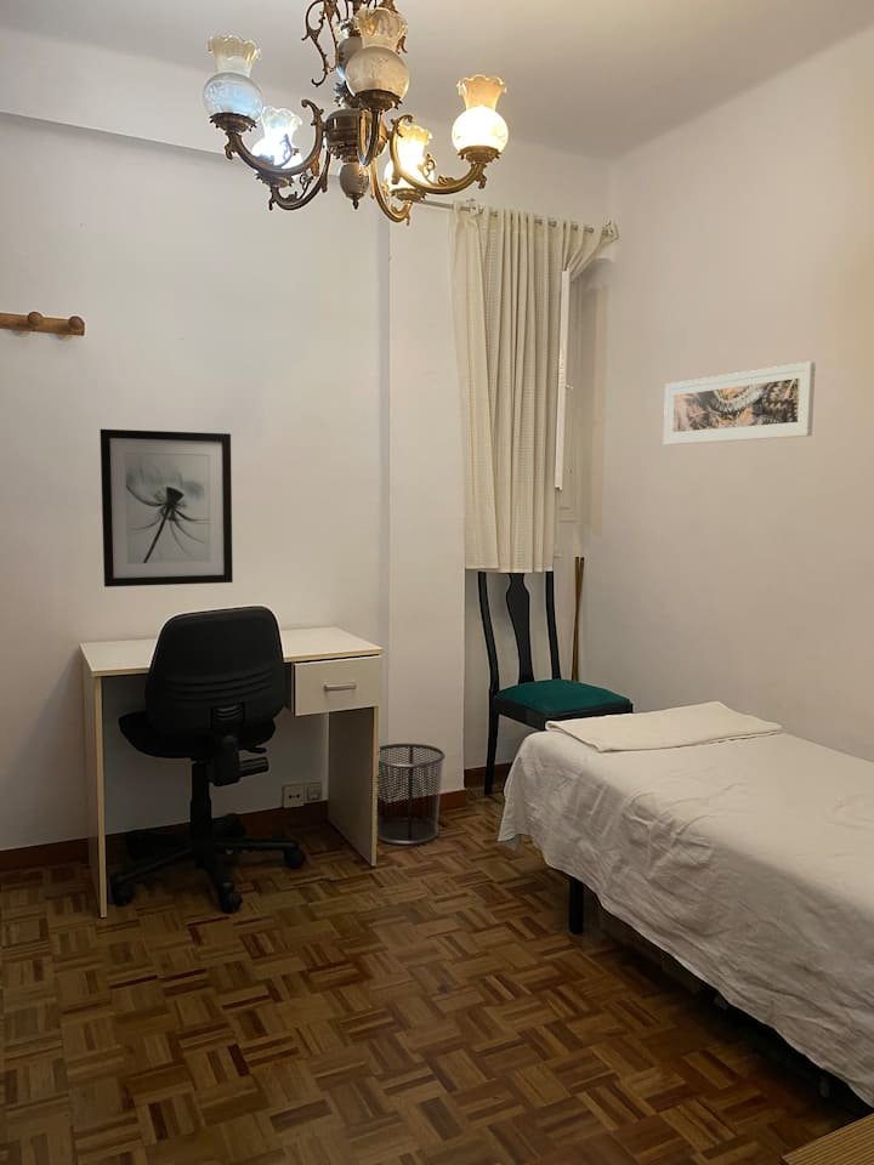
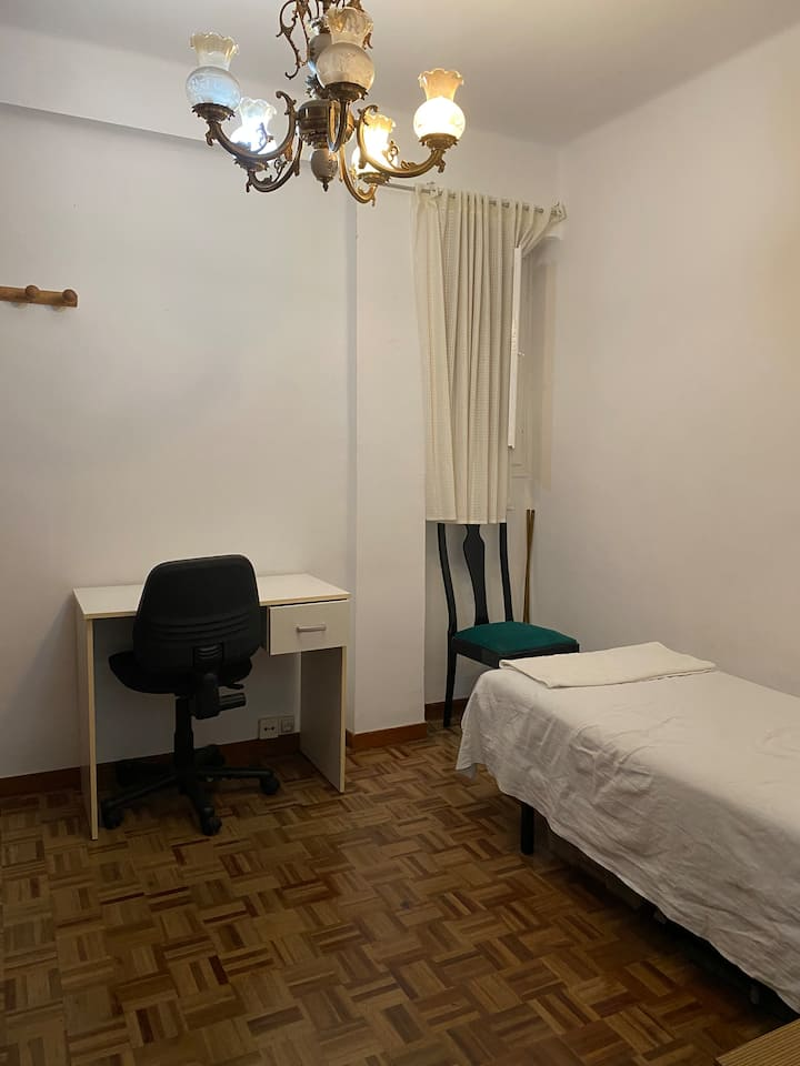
- wall art (168, 508)
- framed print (731, 407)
- waste bin (405, 794)
